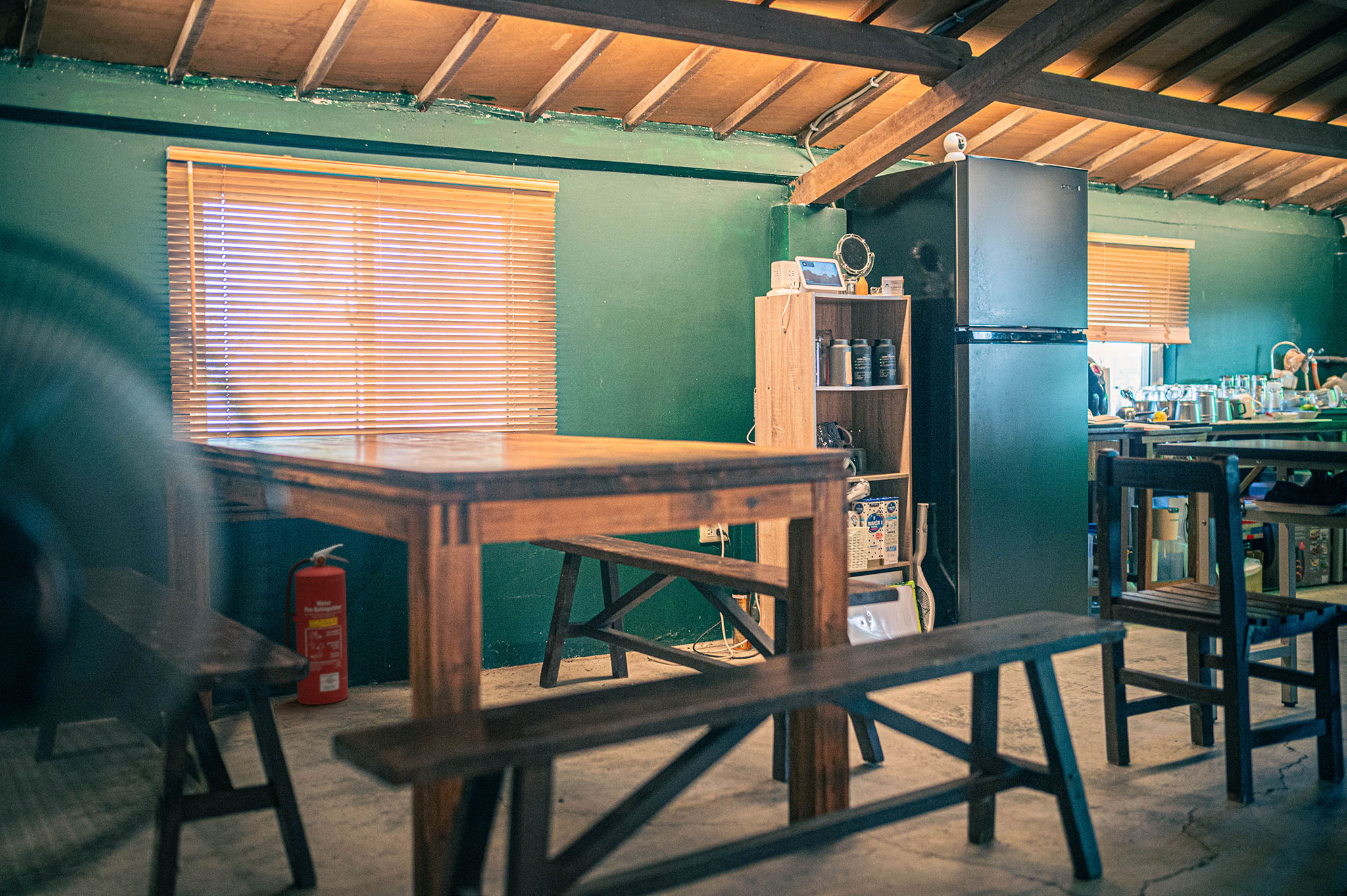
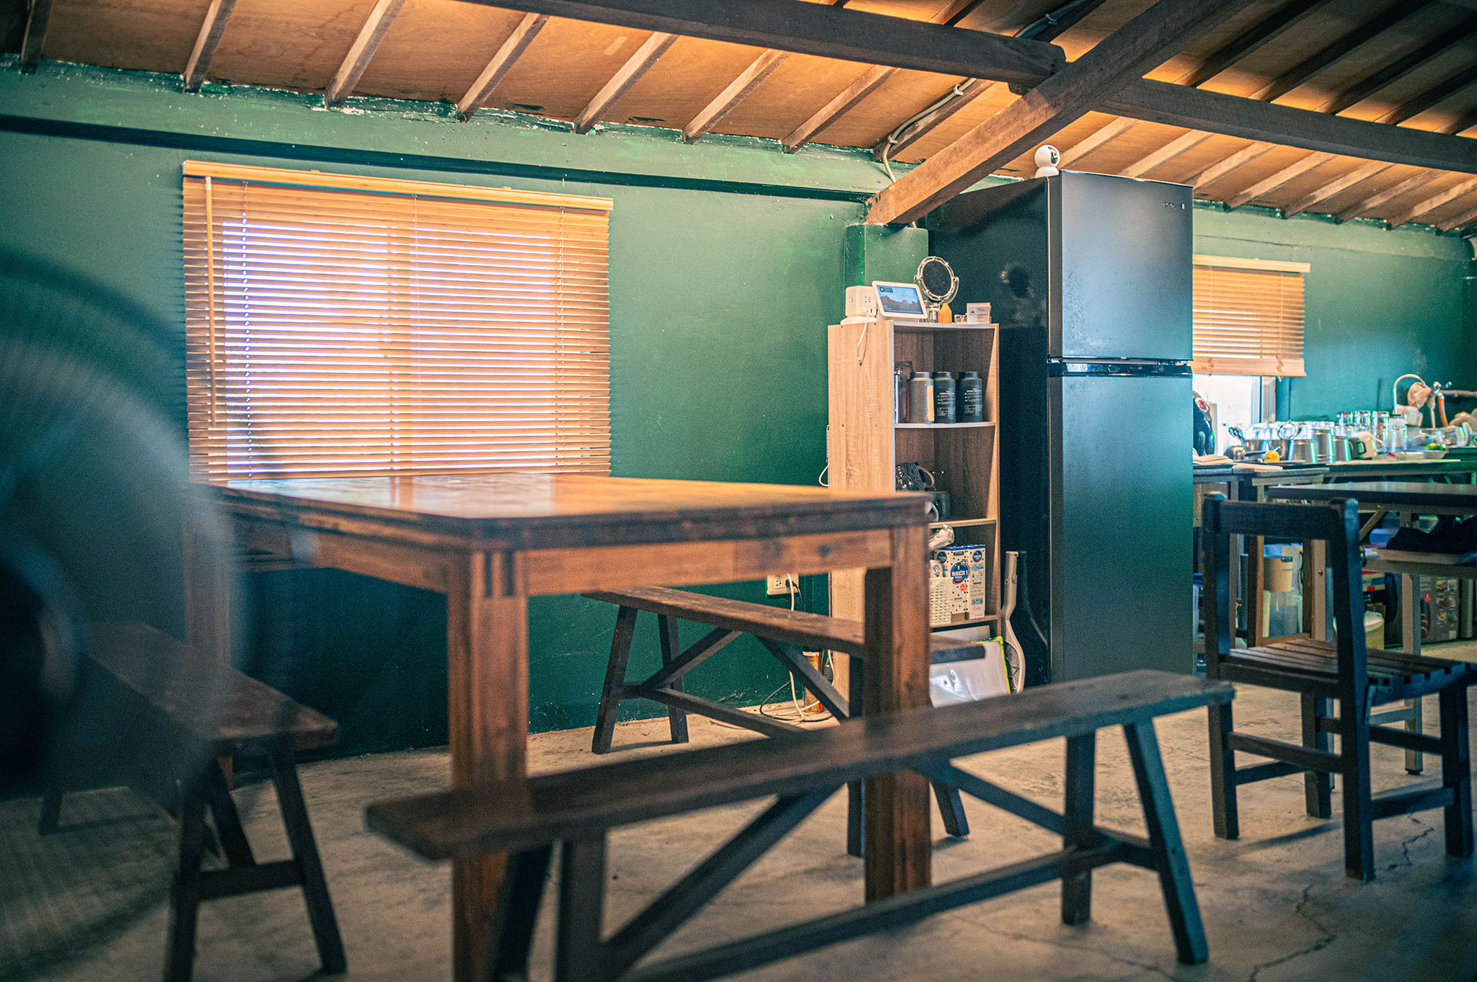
- fire extinguisher (314, 623)
